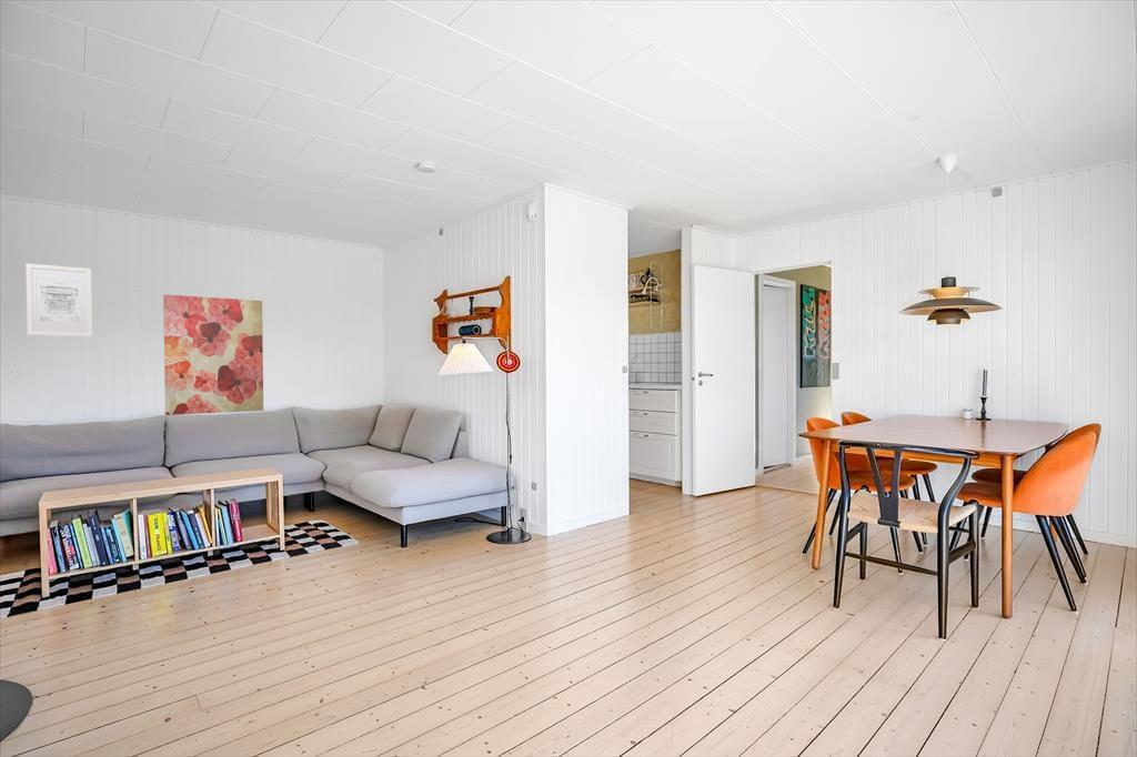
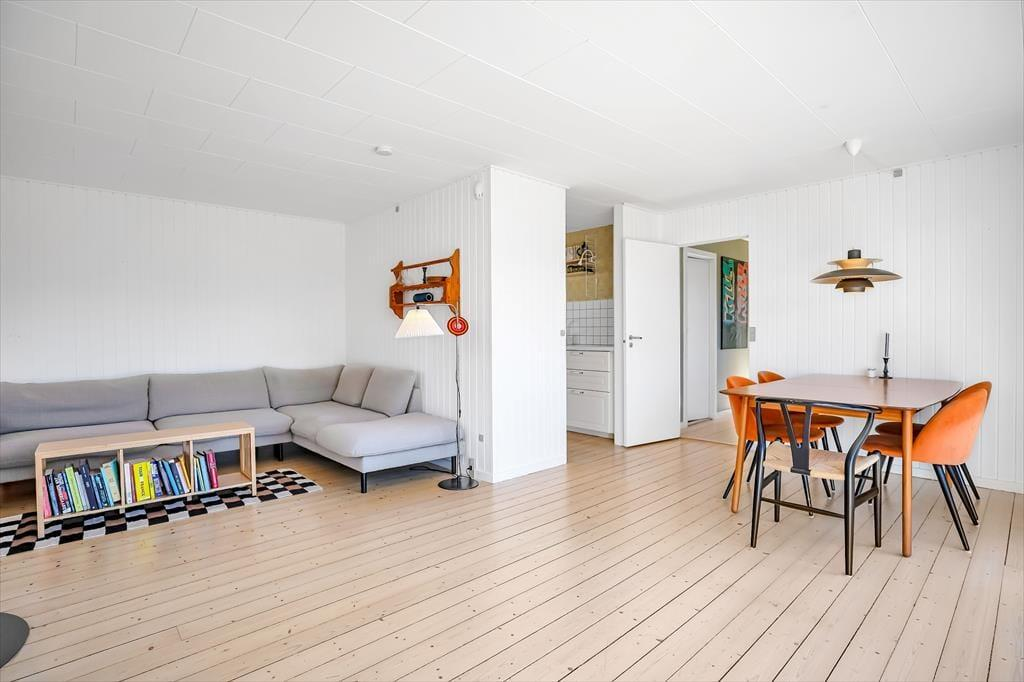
- wall art (60, 301)
- wall art (215, 355)
